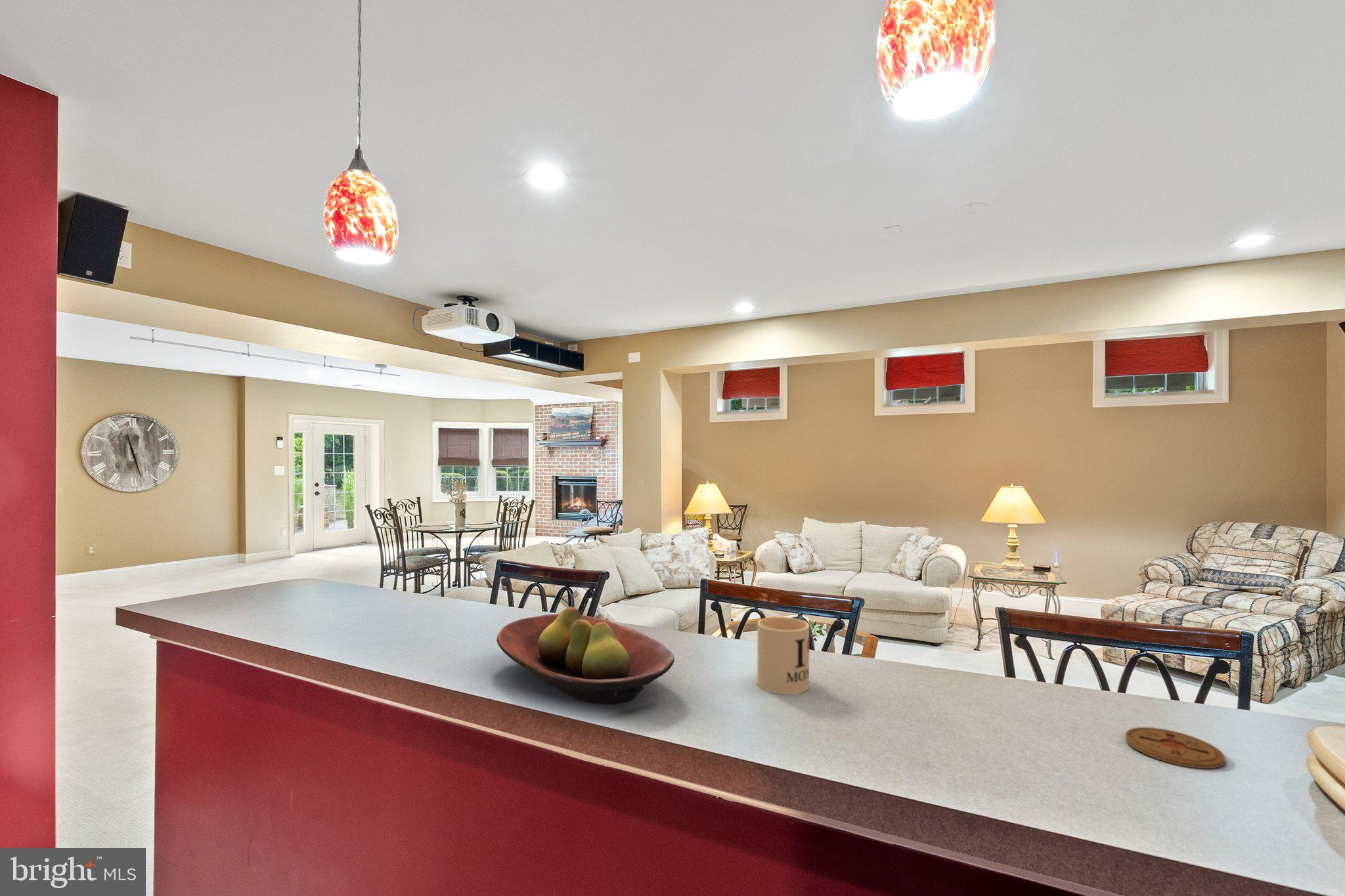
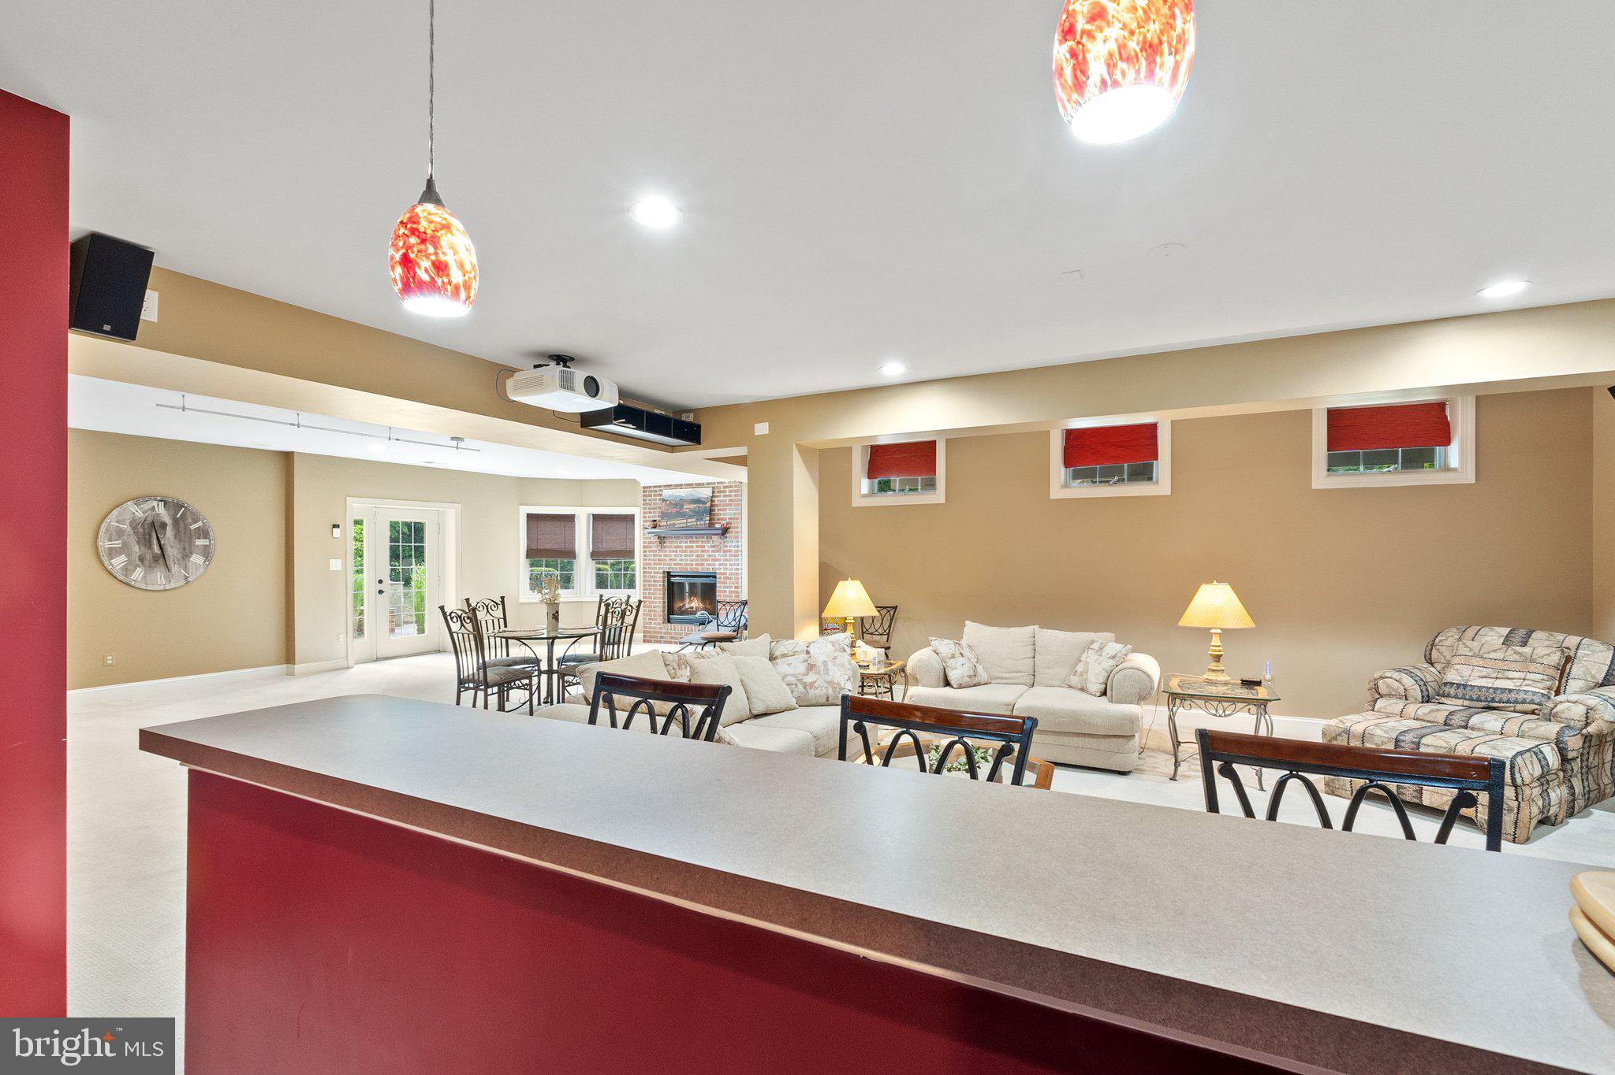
- mug (784, 651)
- coaster (1173, 746)
- fruit bowl (581, 646)
